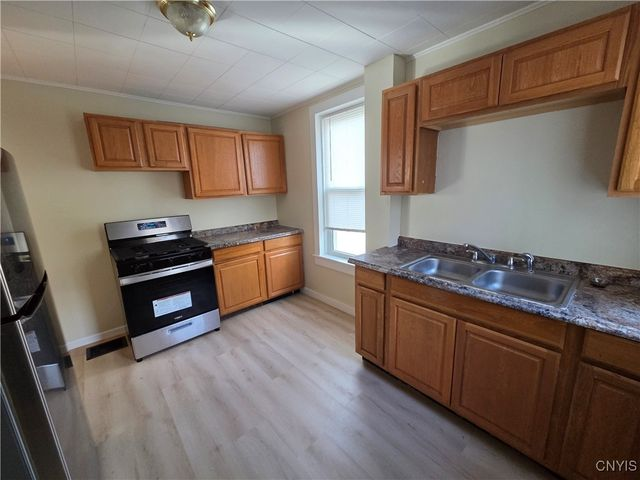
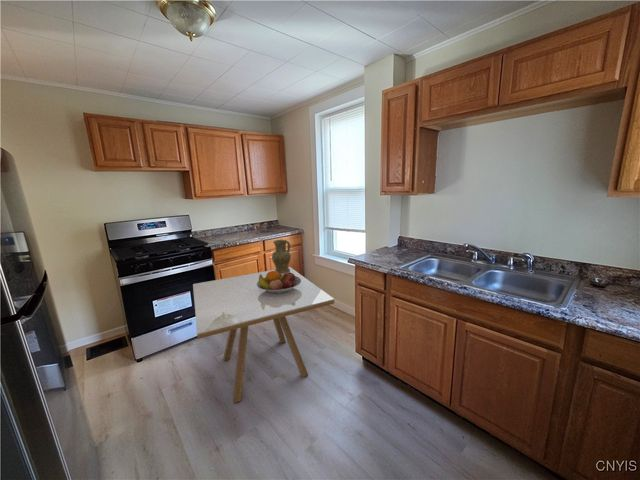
+ fruit bowl (279, 279)
+ dining table (260, 322)
+ vase (282, 255)
